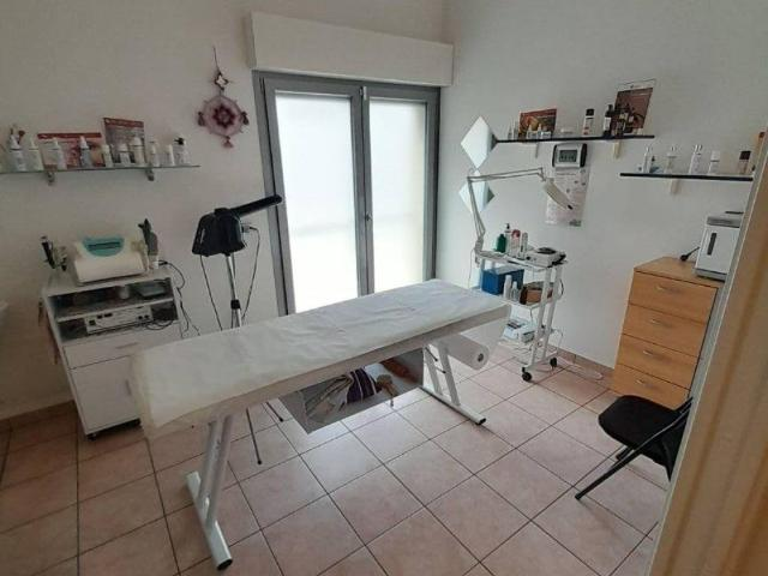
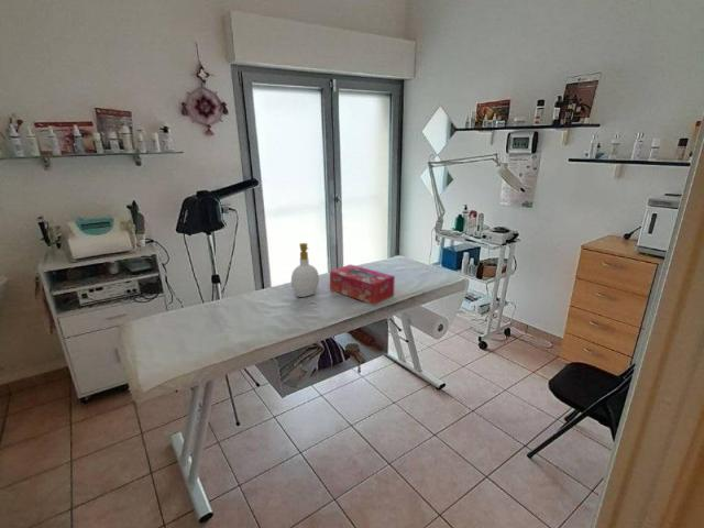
+ tissue box (361, 283)
+ soap bottle (305, 270)
